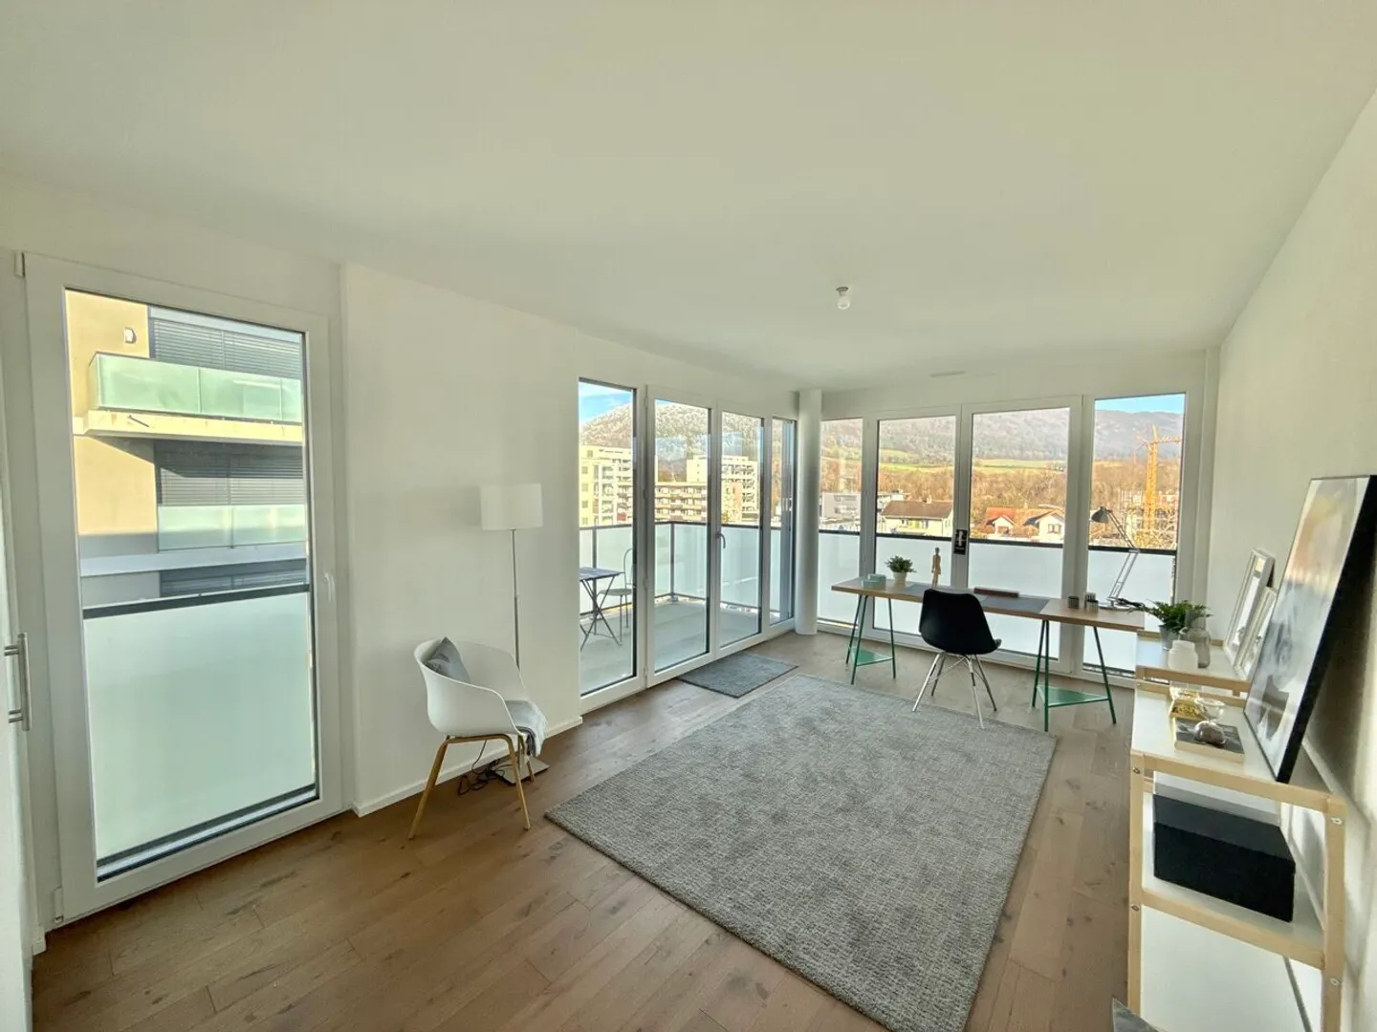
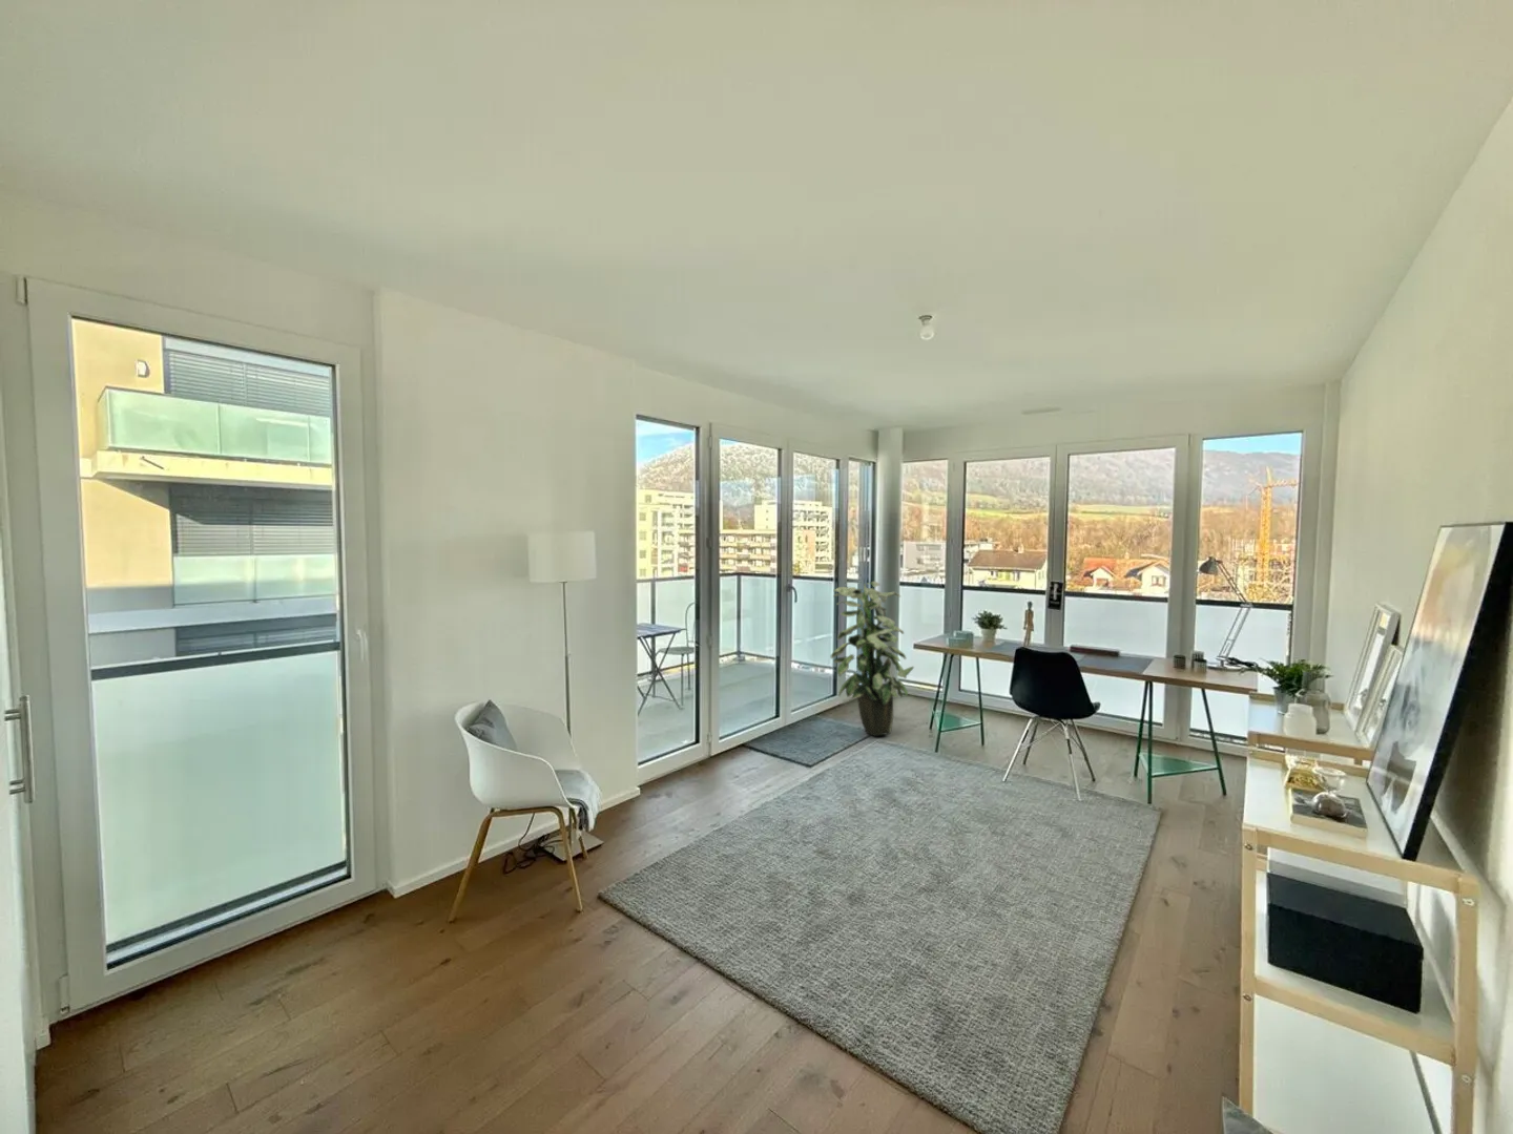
+ indoor plant (870, 658)
